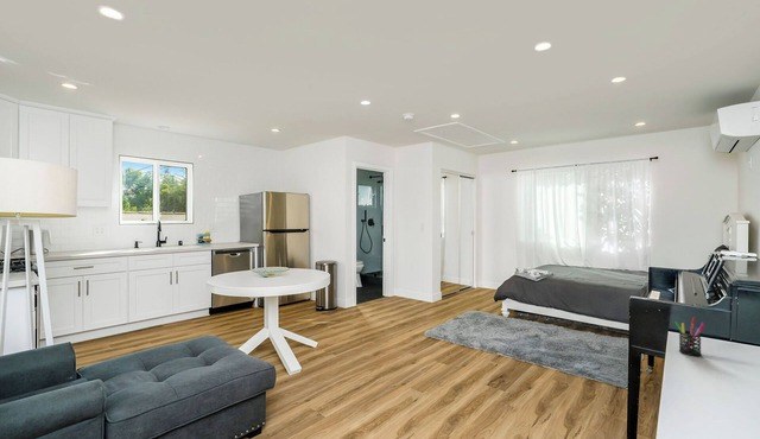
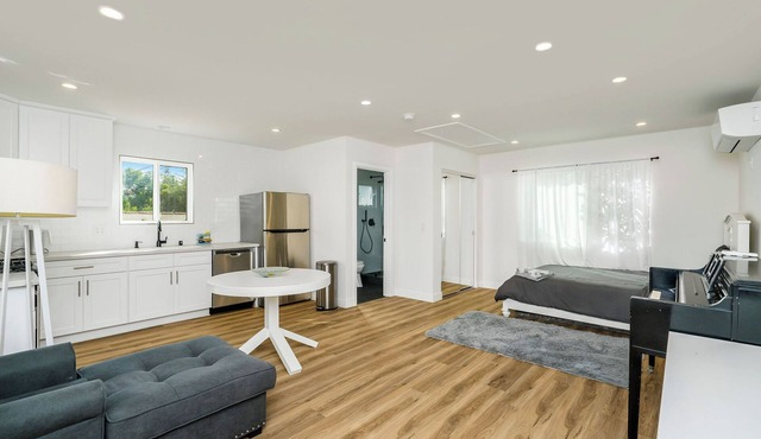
- pen holder (688, 335)
